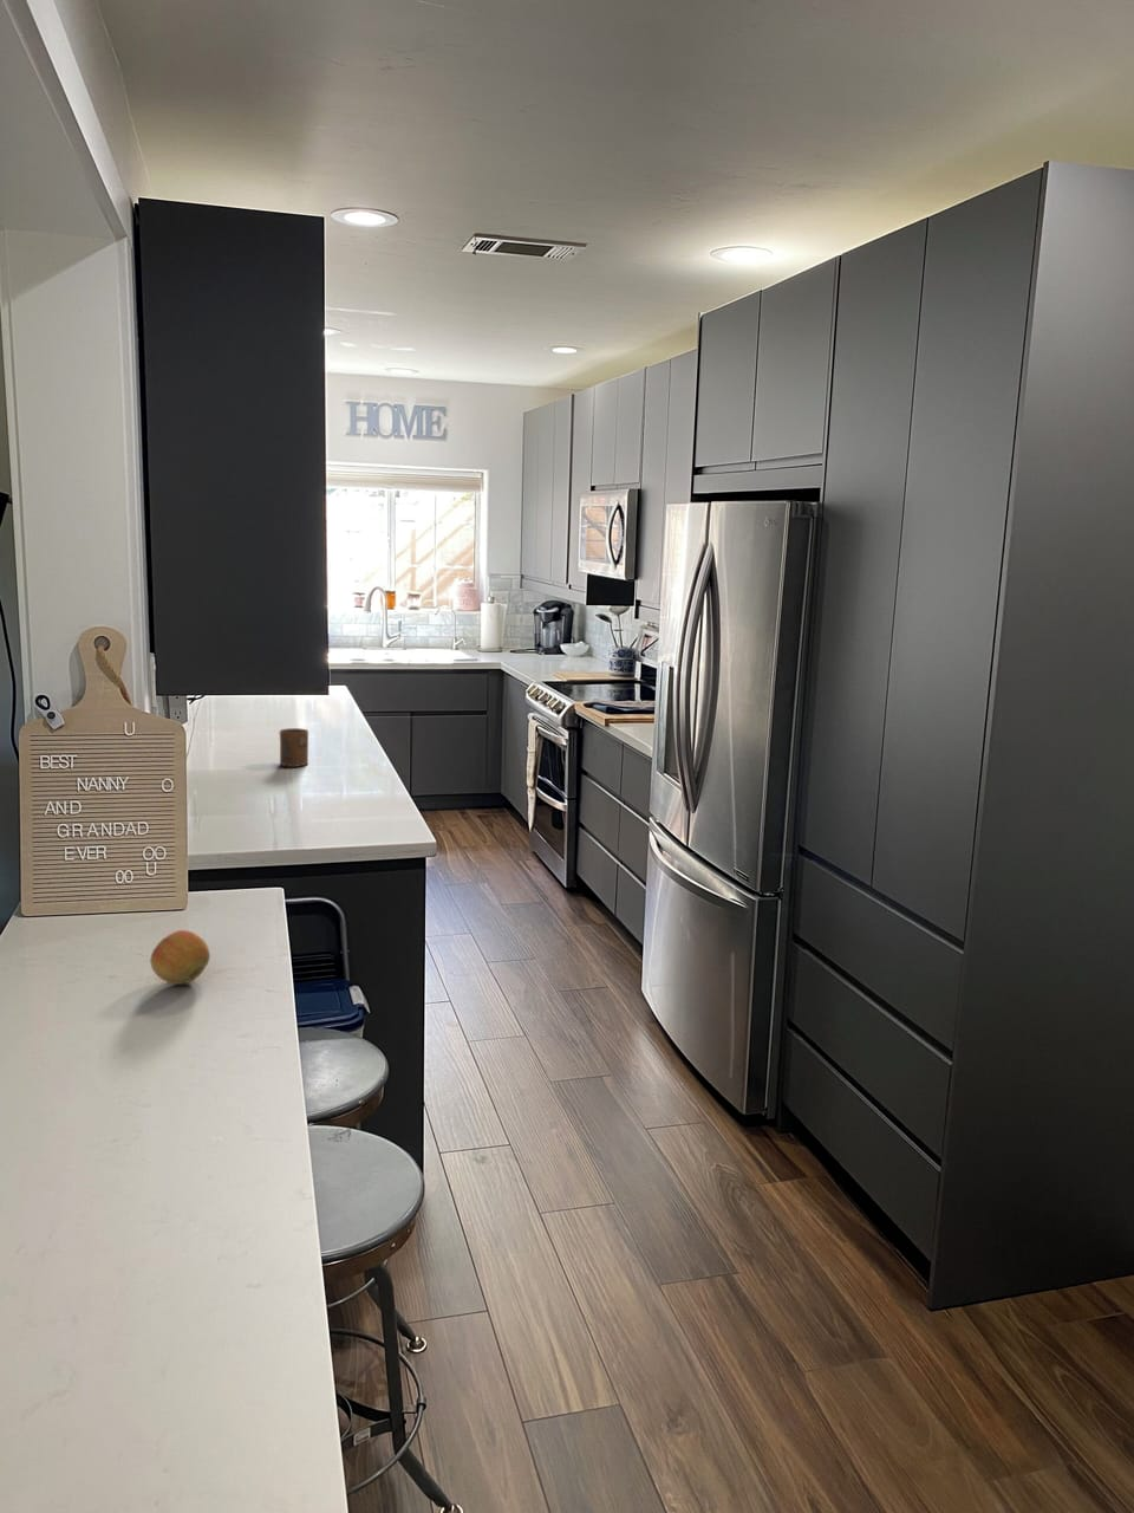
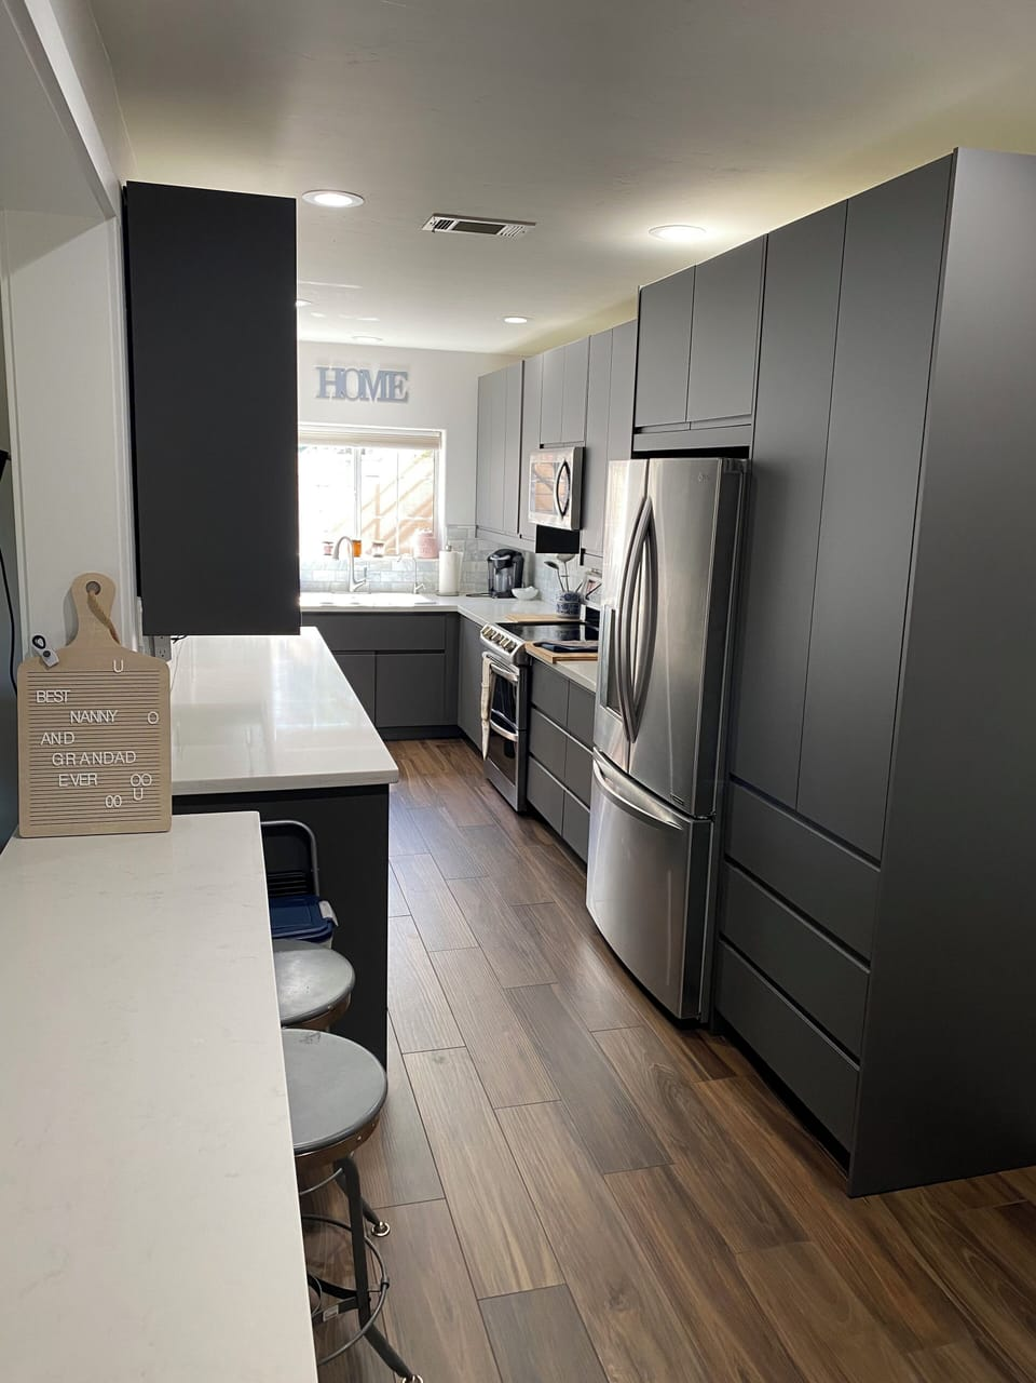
- cup (293, 747)
- fruit (181, 957)
